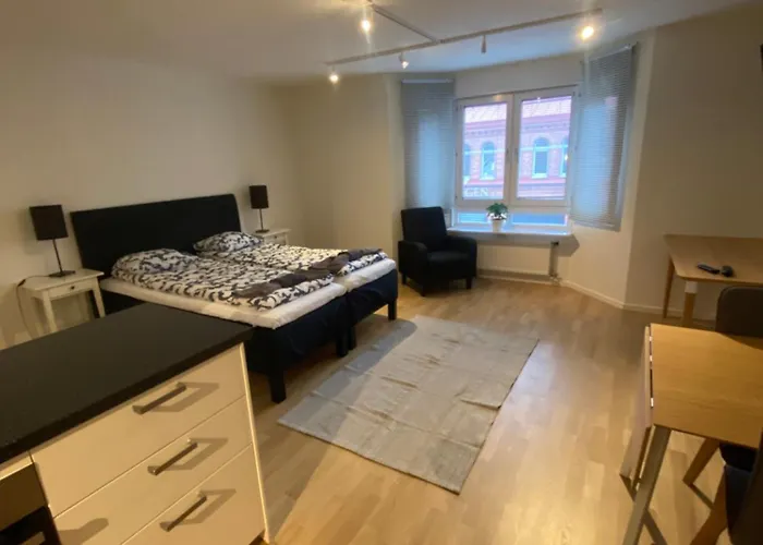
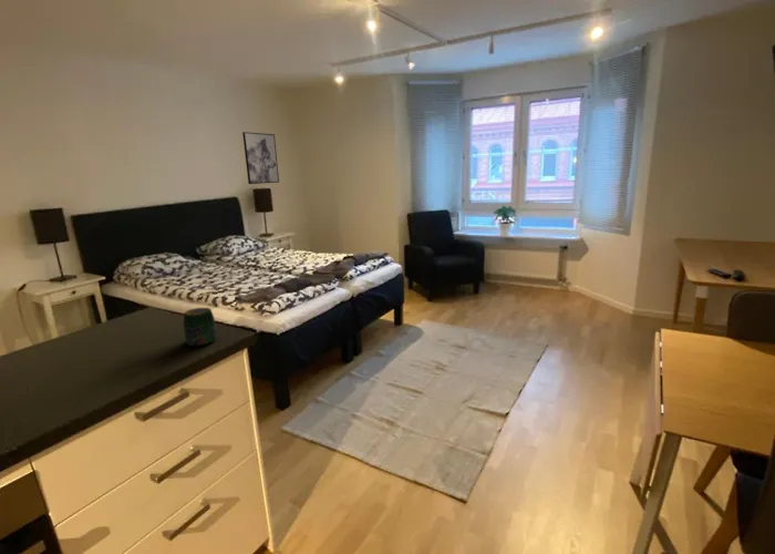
+ jar (199, 326)
+ wall art (261, 158)
